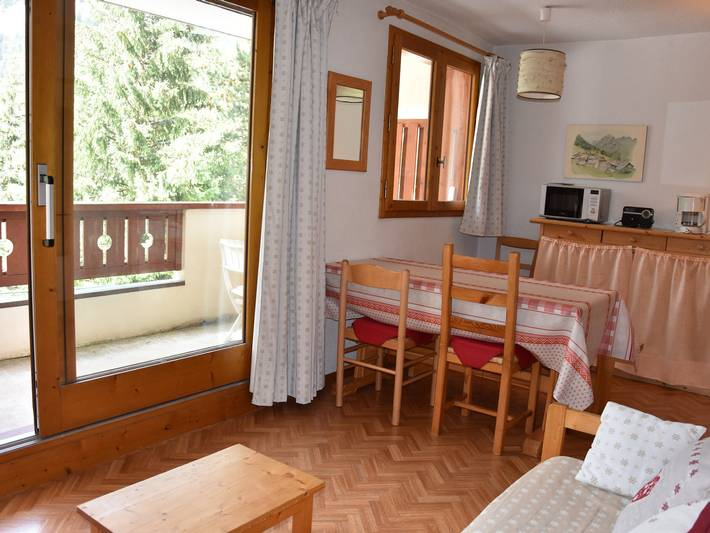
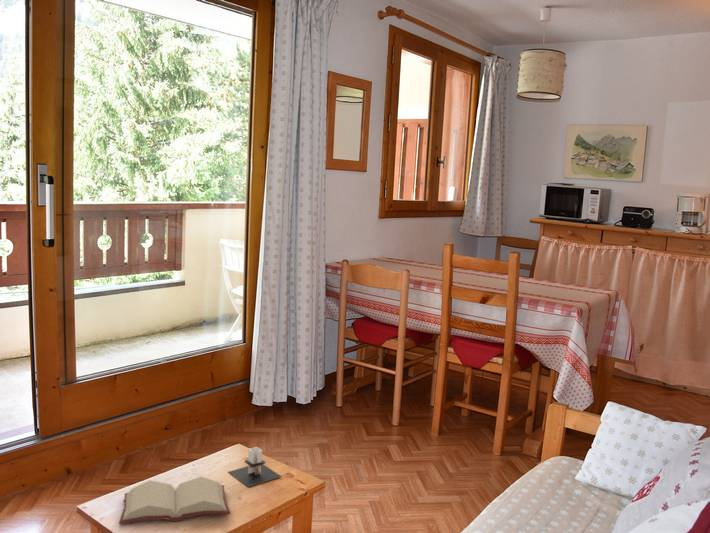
+ hardback book (175, 498)
+ architectural model (254, 461)
